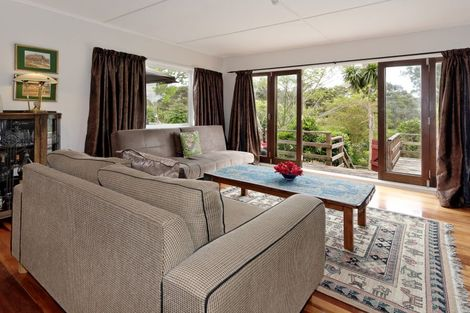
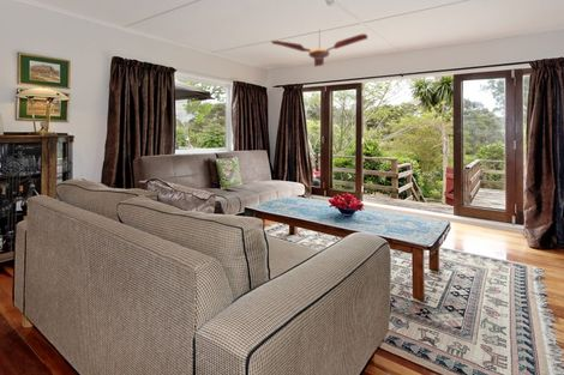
+ ceiling fan (318, 48)
